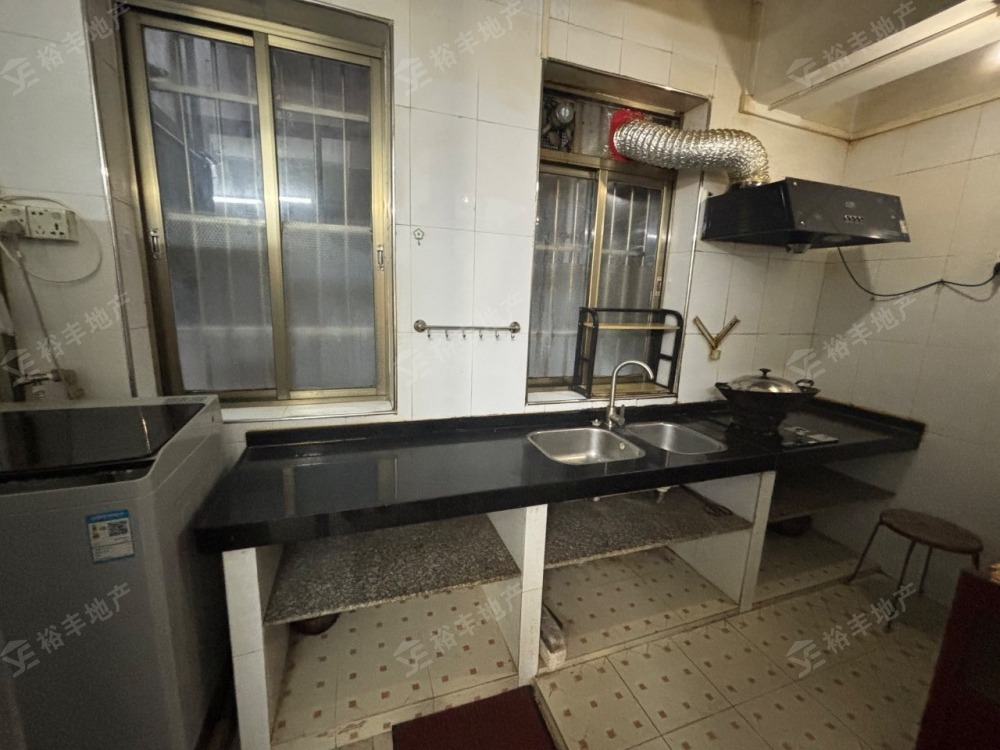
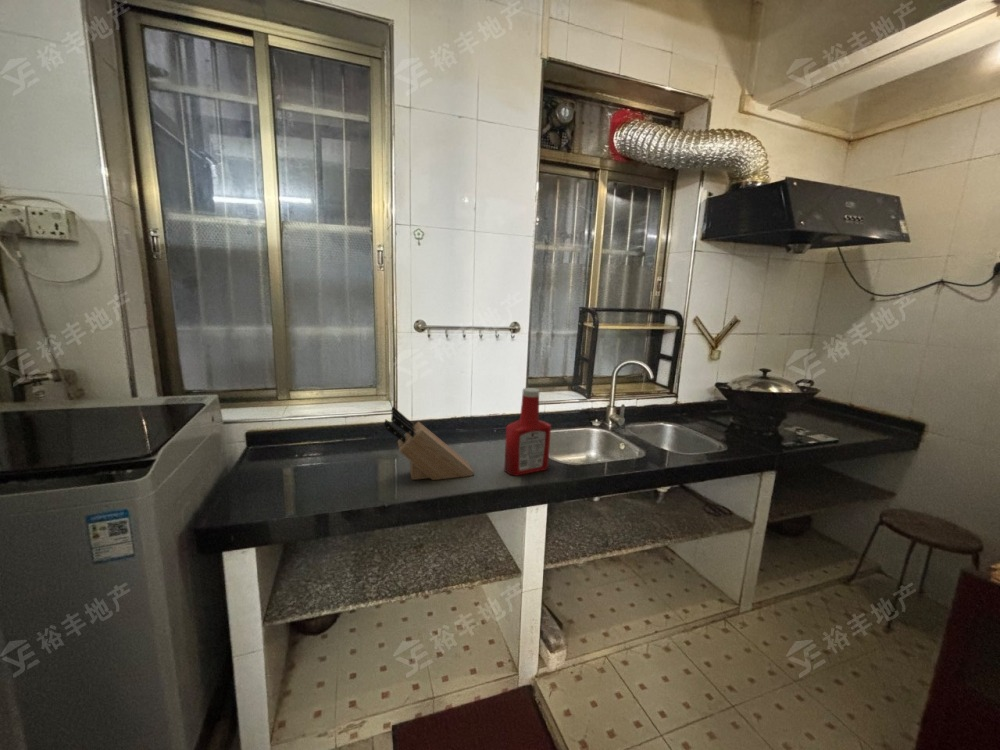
+ knife block (429, 441)
+ soap bottle (528, 429)
